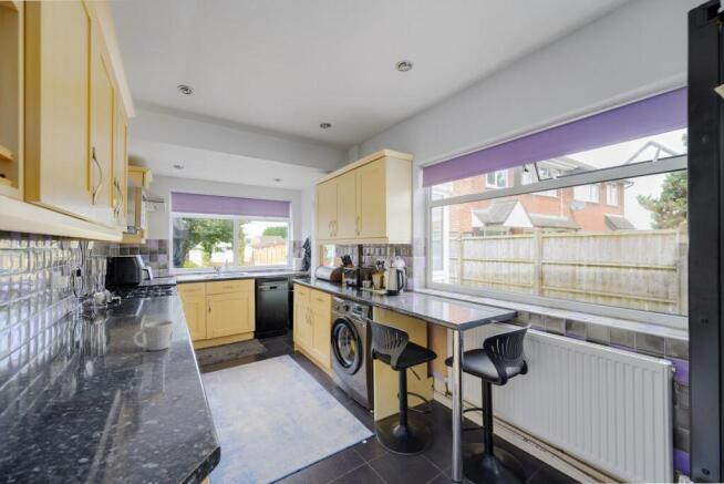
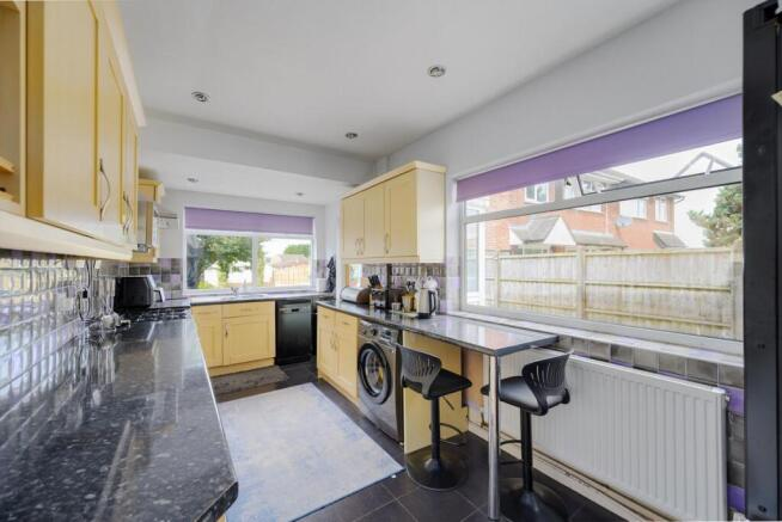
- mug (153, 337)
